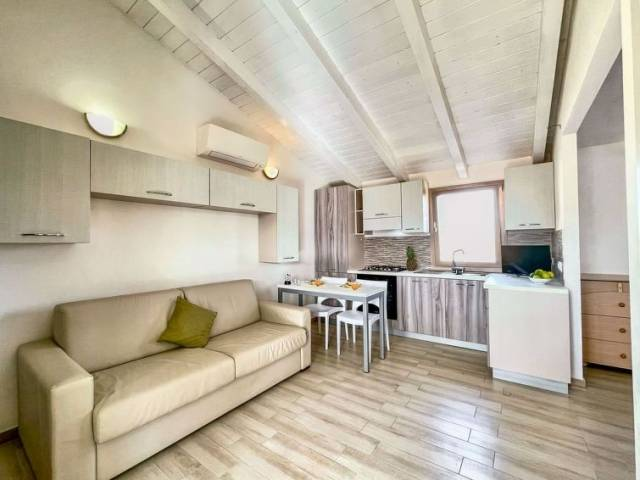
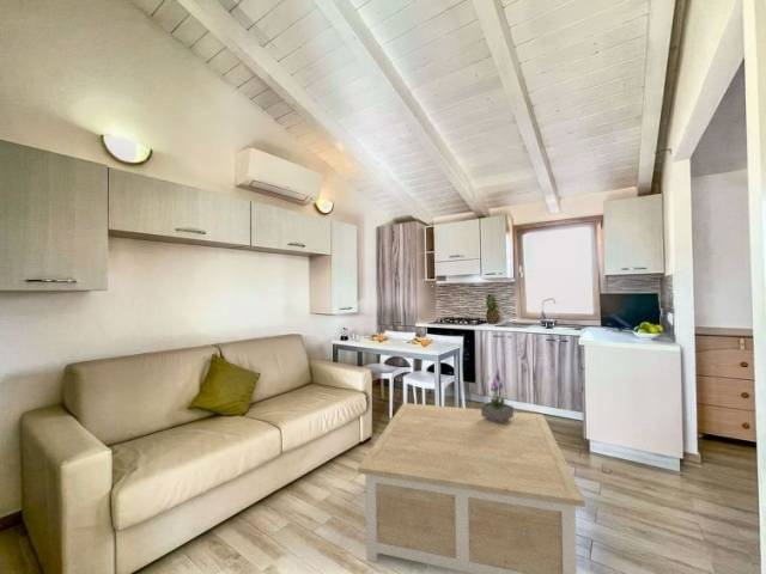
+ coffee table (466, 476)
+ potted plant (496, 392)
